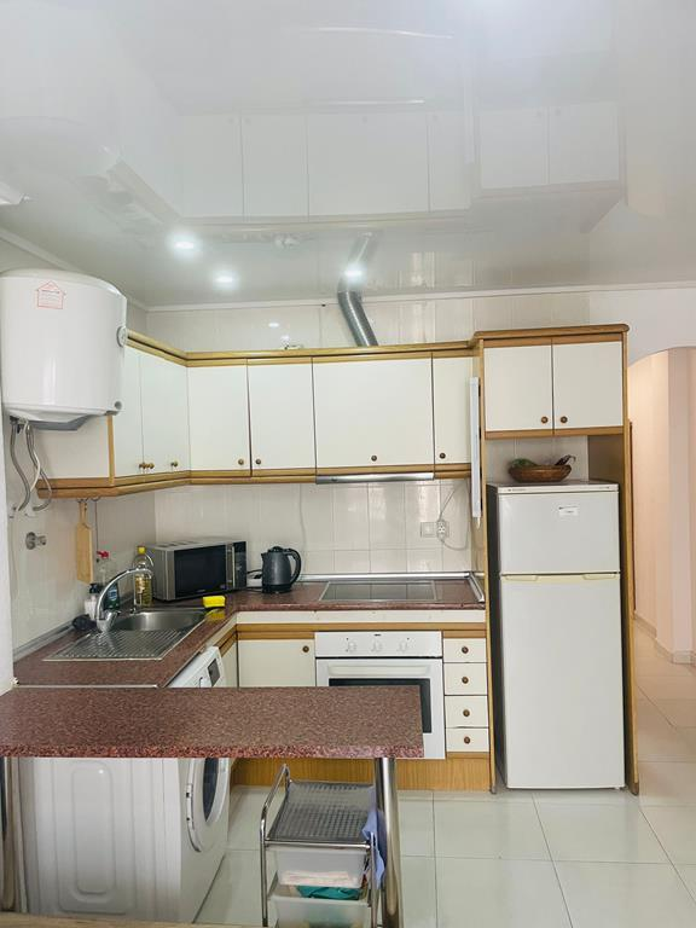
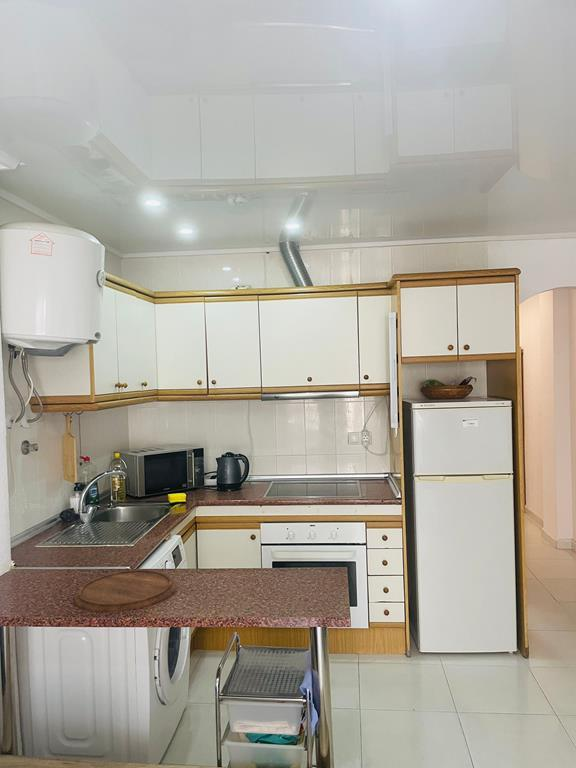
+ cutting board (126, 589)
